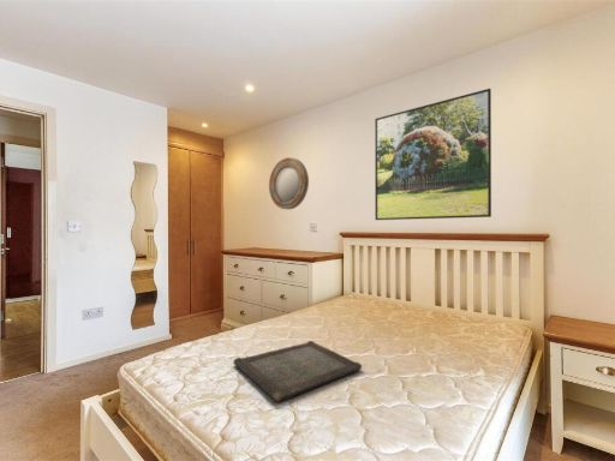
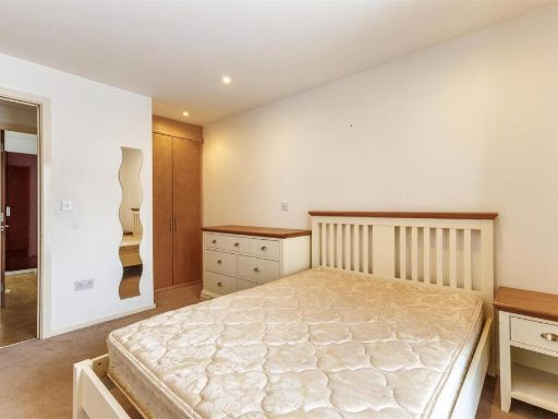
- home mirror (287, 184)
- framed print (425, 162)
- serving tray (297, 365)
